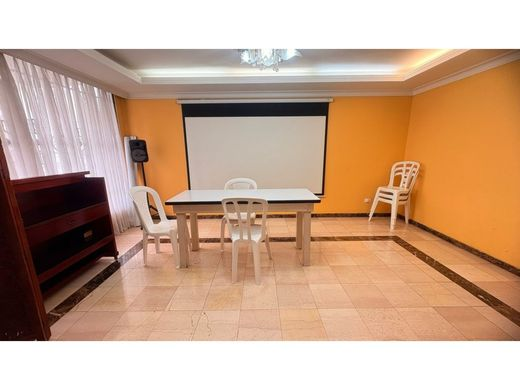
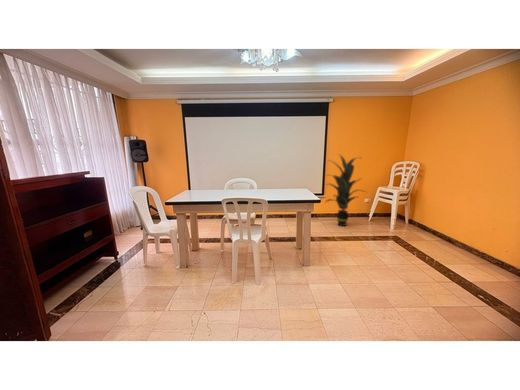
+ indoor plant (341, 190)
